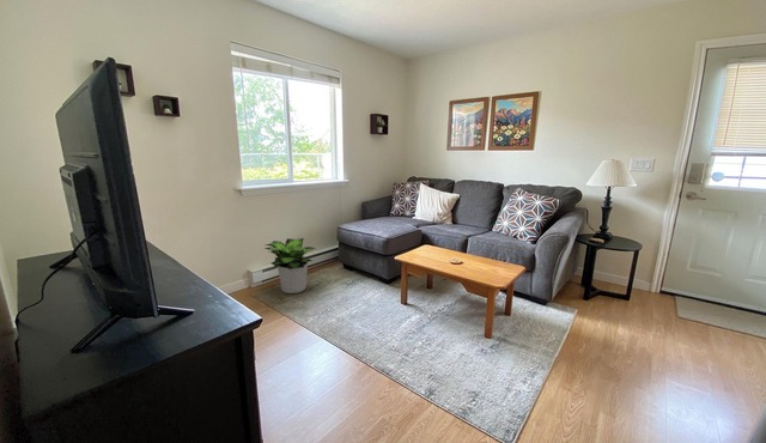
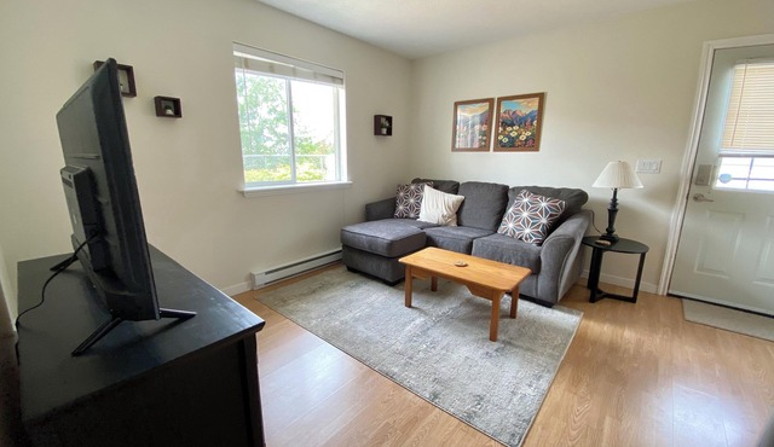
- potted plant (292, 266)
